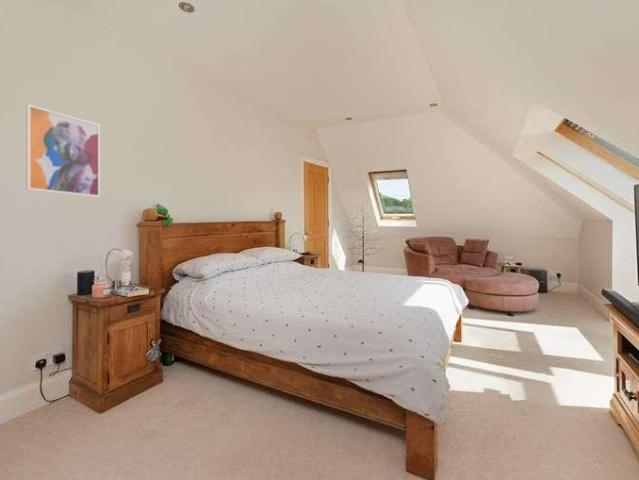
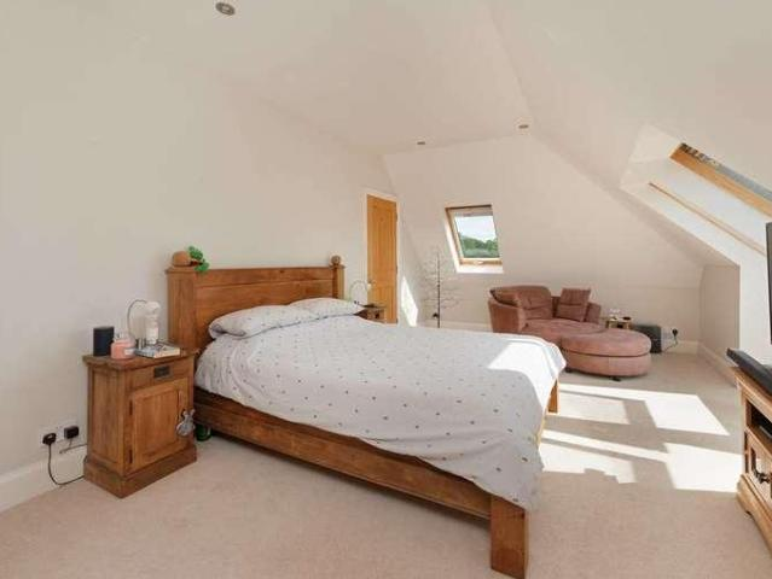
- wall art (65, 154)
